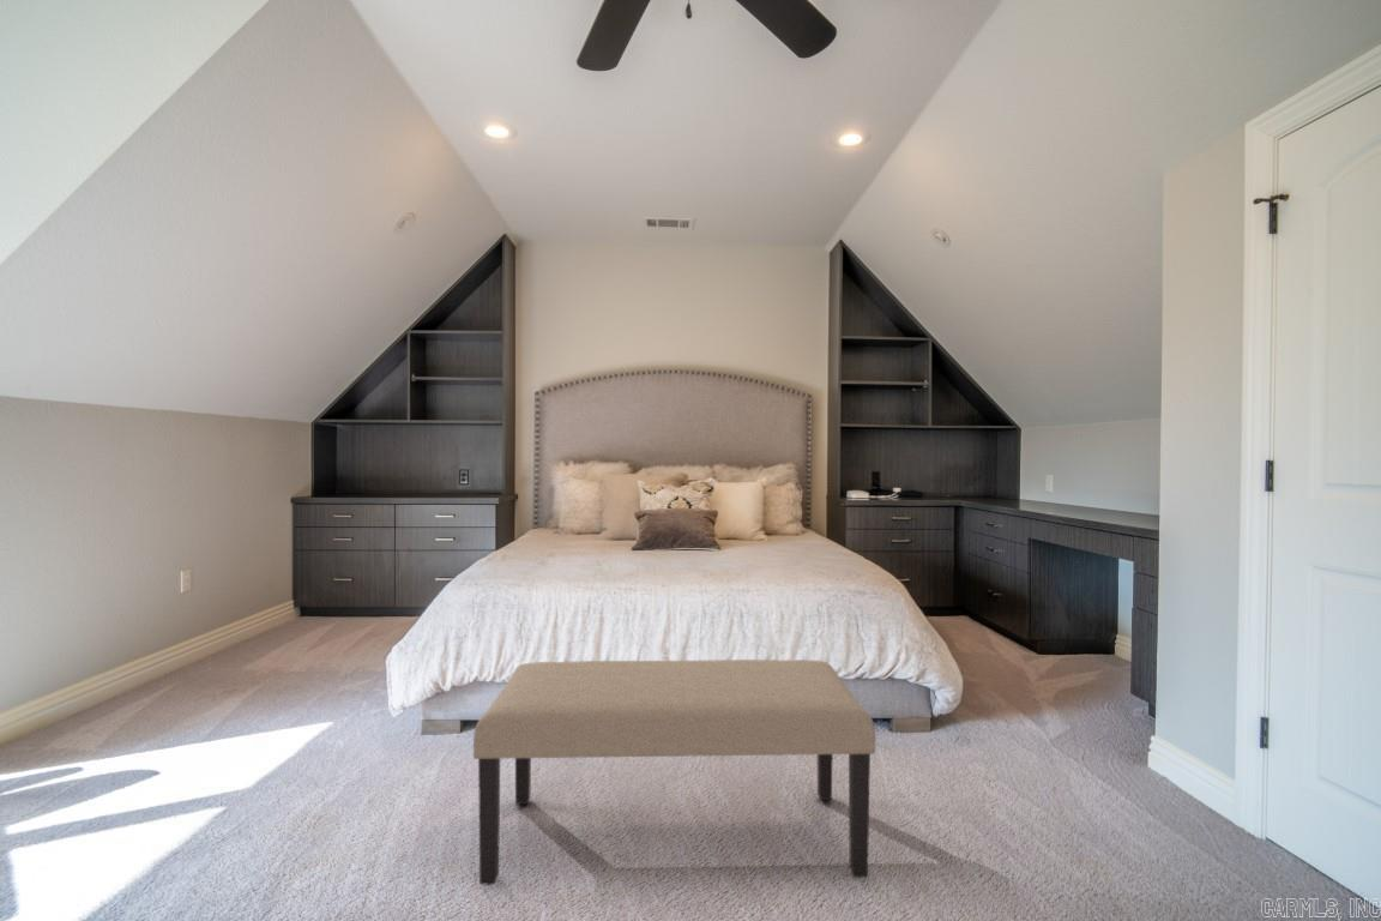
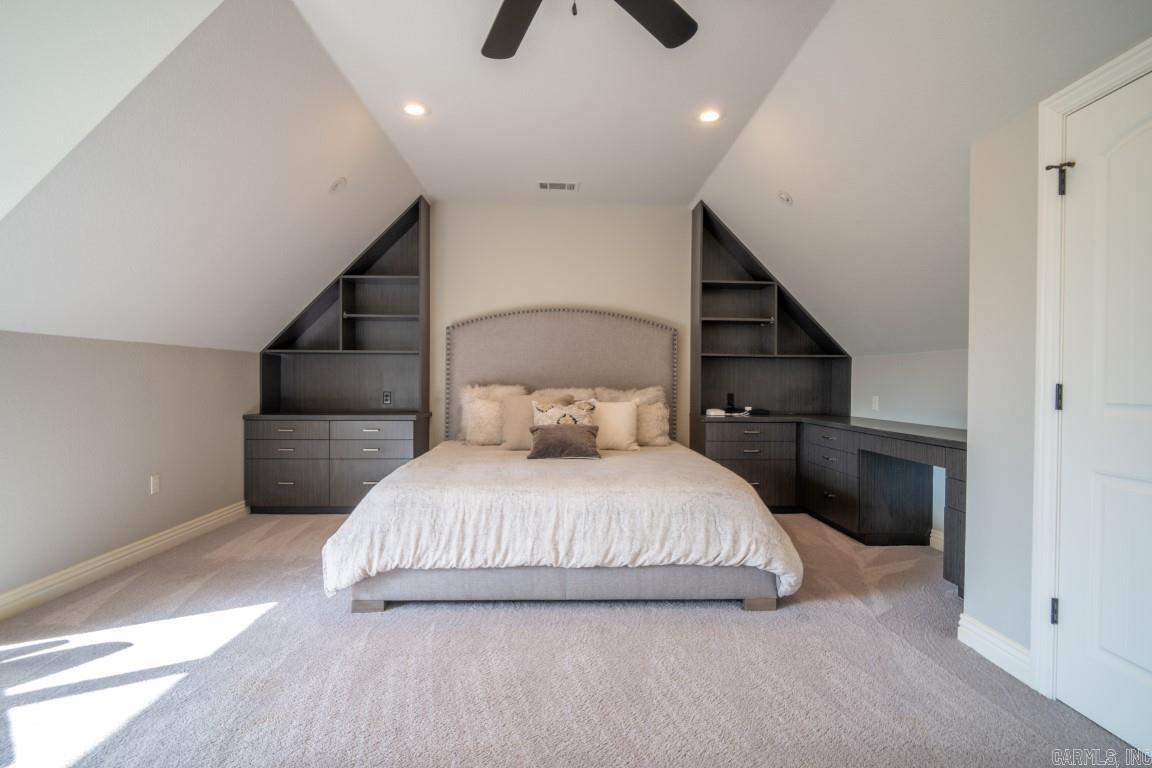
- bench (675, 756)
